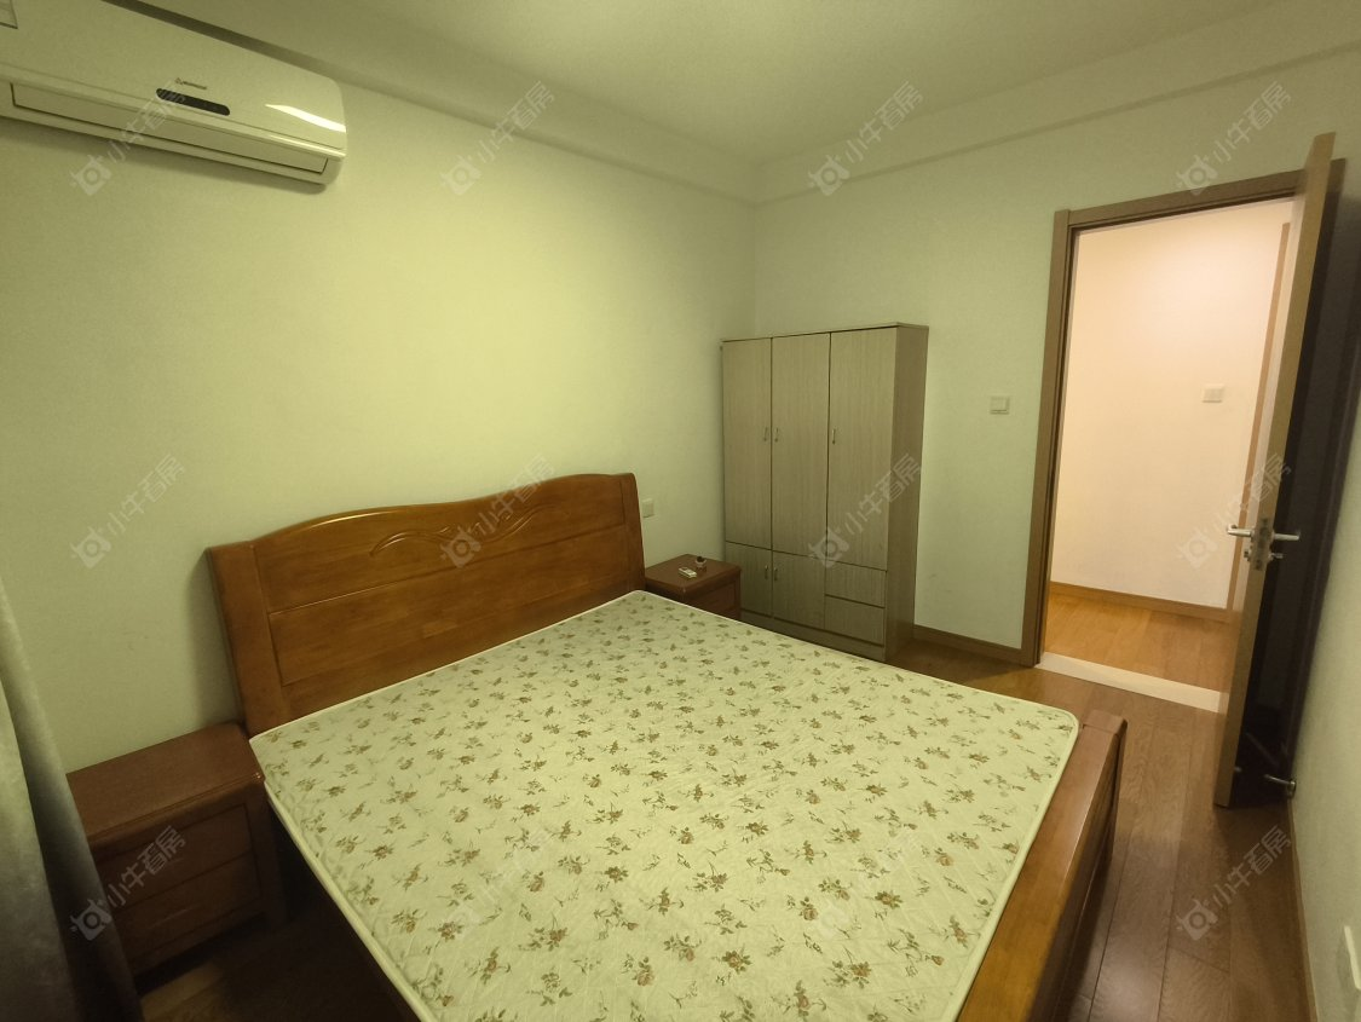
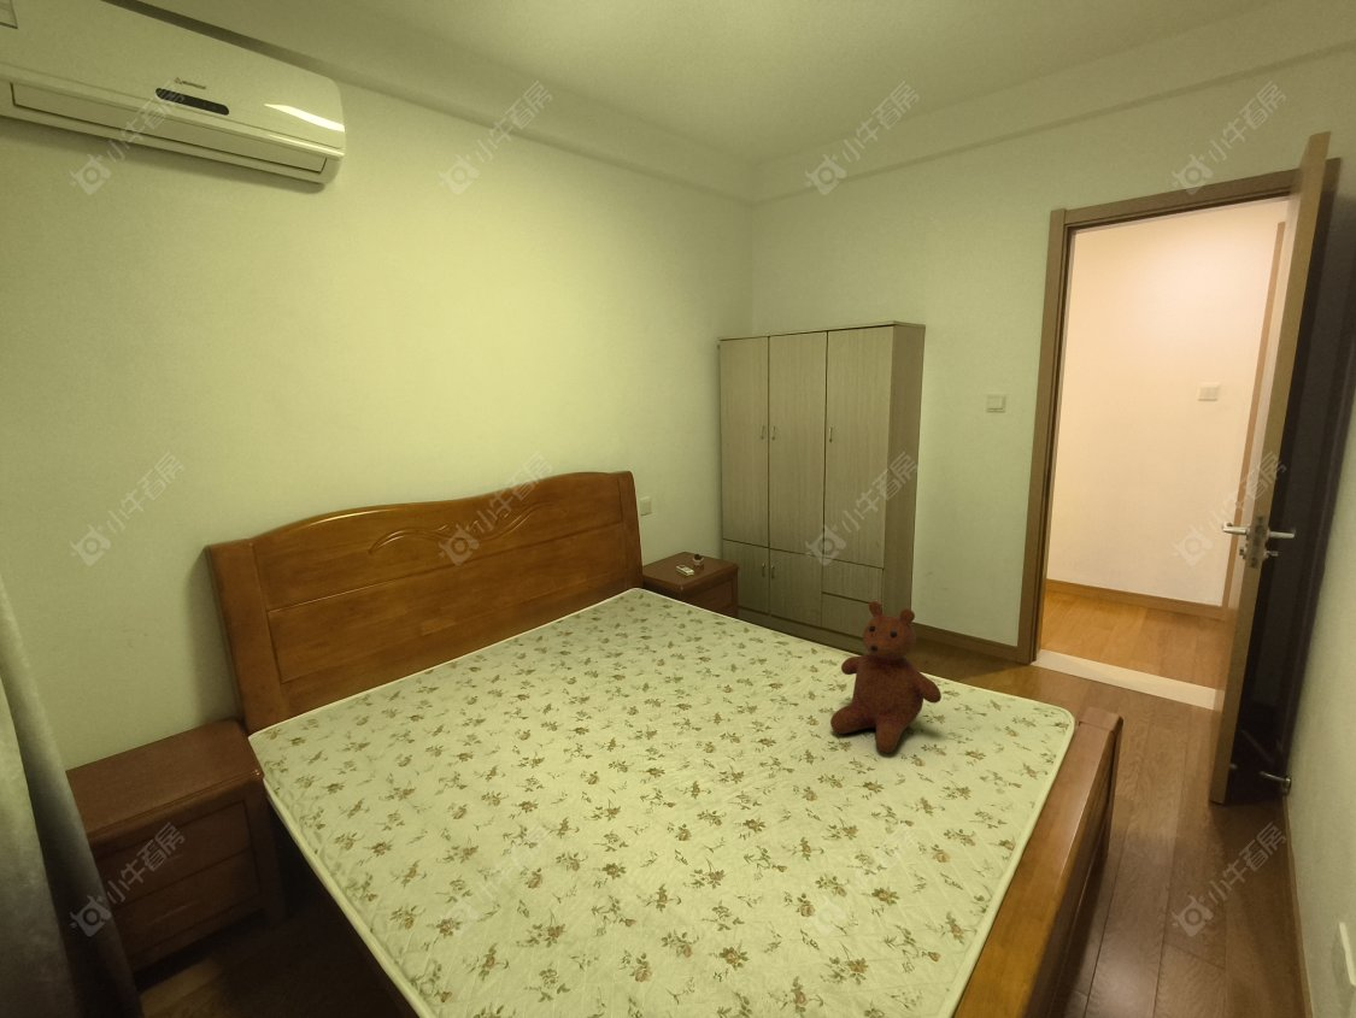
+ teddy bear (880, 670)
